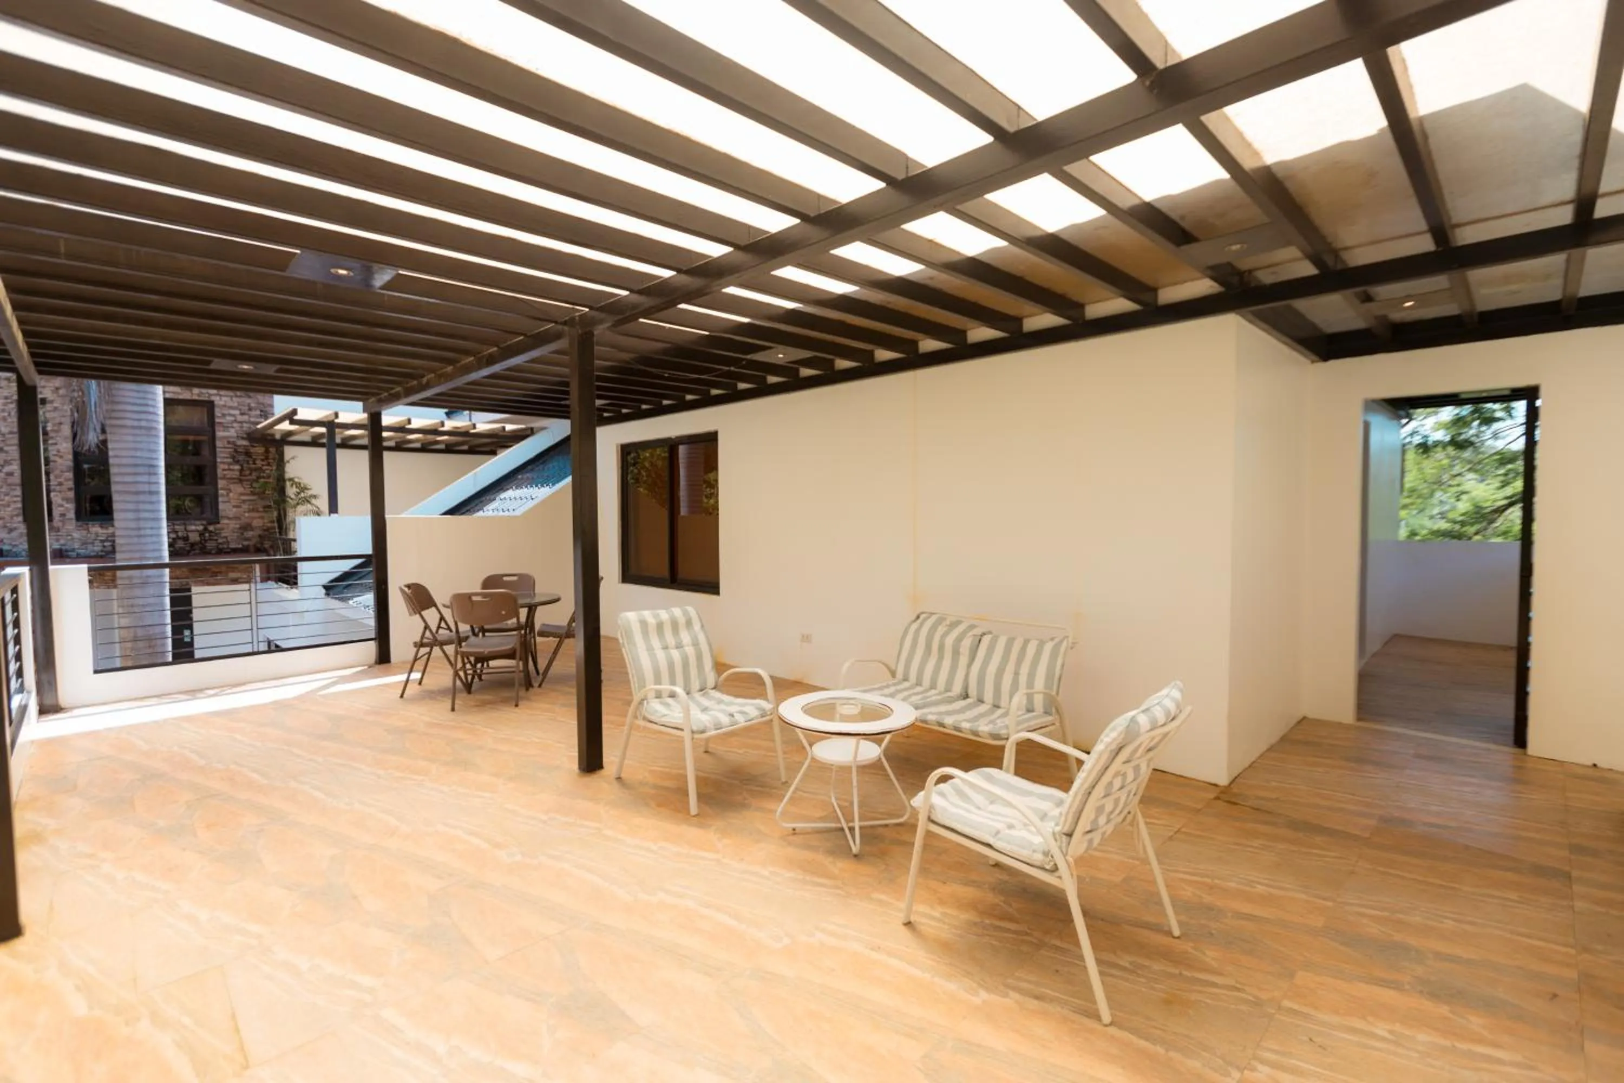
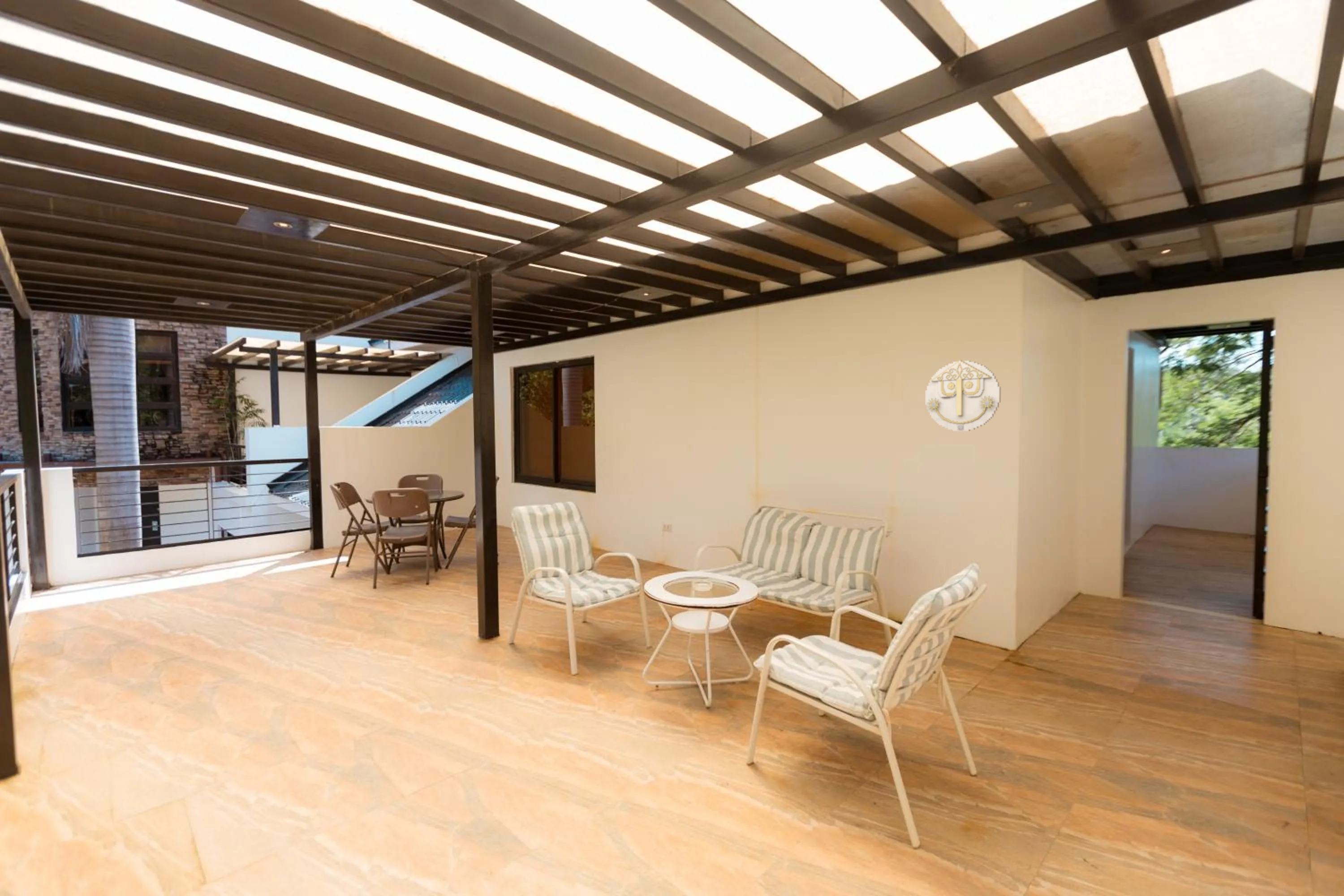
+ wall decoration (961, 396)
